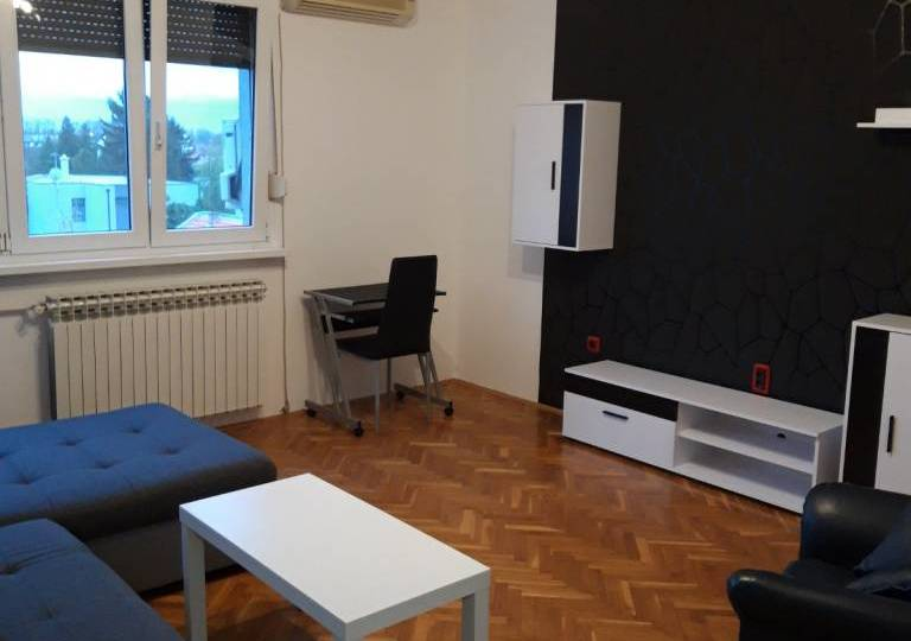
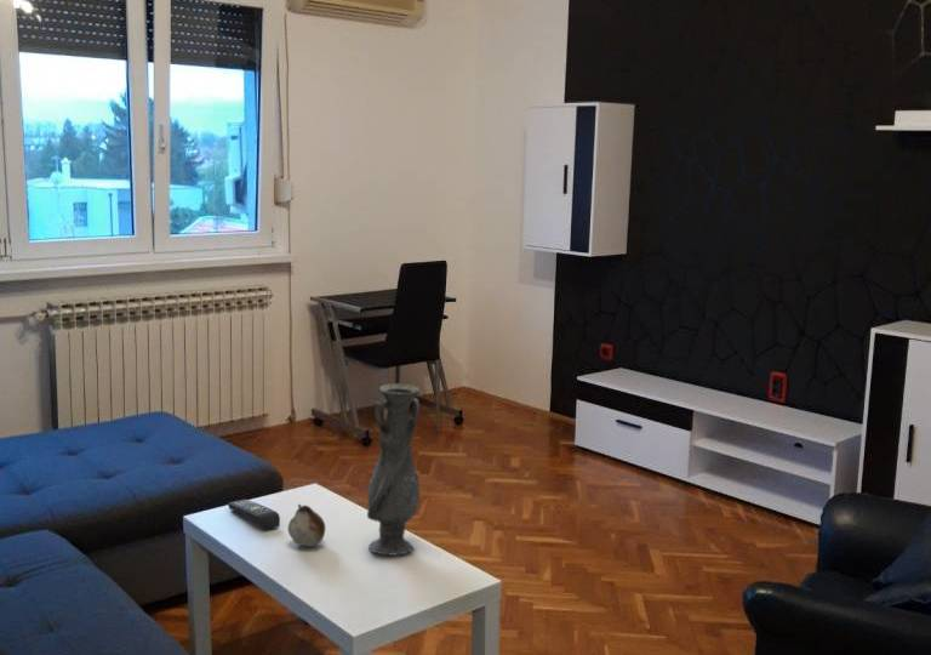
+ fruit (307, 523)
+ remote control (253, 511)
+ vase (393, 468)
